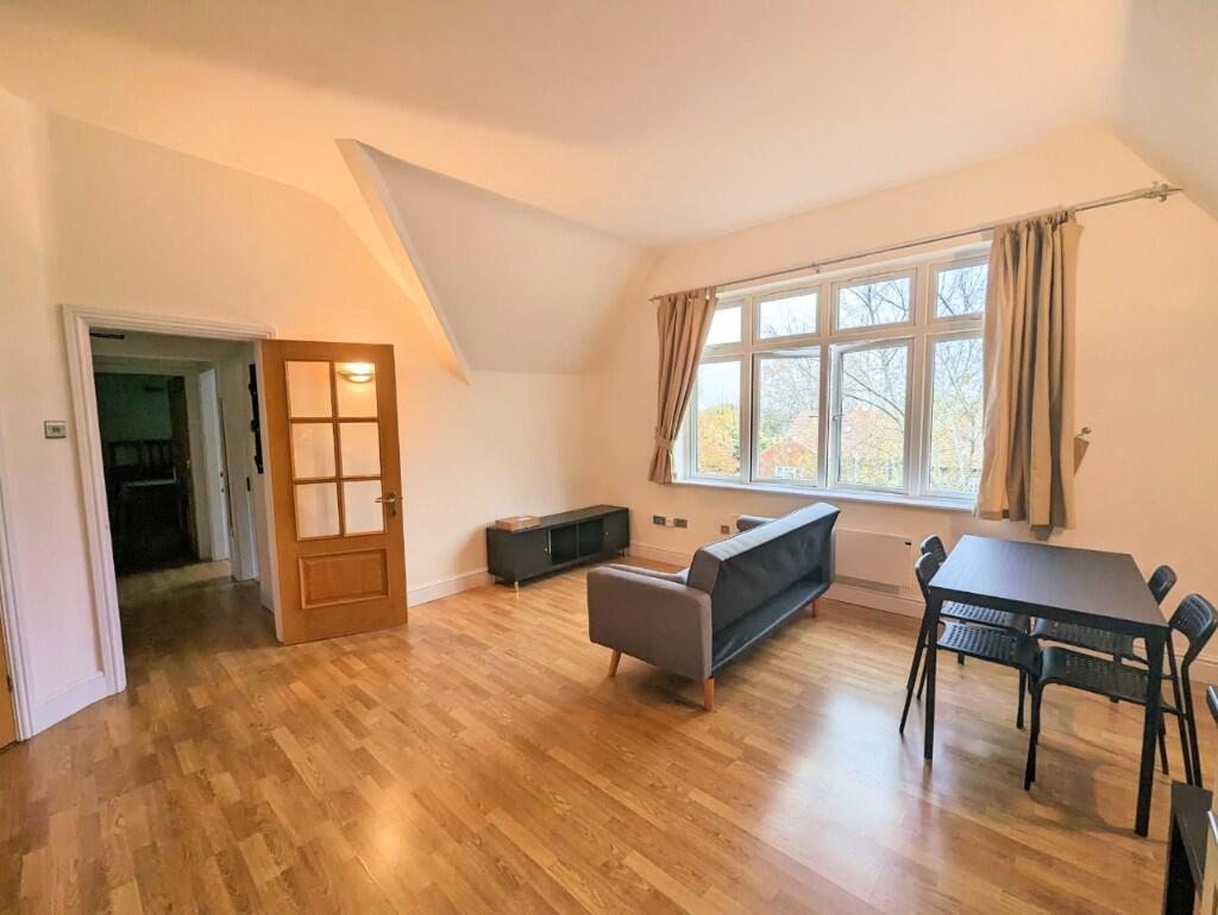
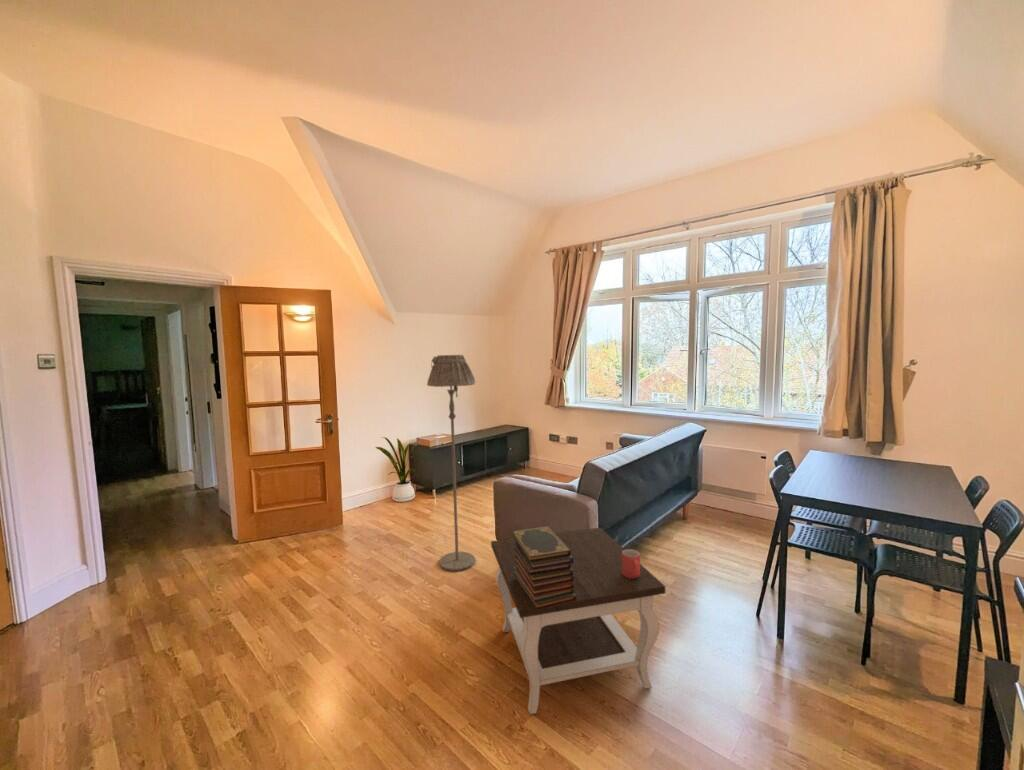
+ floor lamp (453, 460)
+ house plant (399, 466)
+ book stack (541, 564)
+ mug (632, 565)
+ side table (568, 608)
